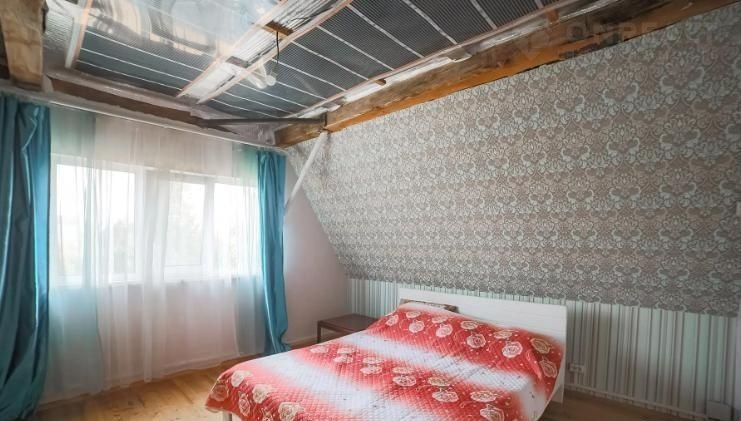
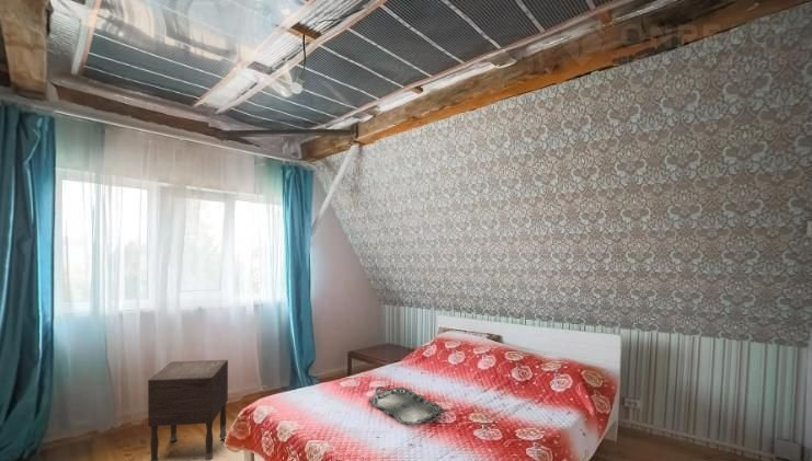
+ nightstand (191, 408)
+ serving tray (404, 404)
